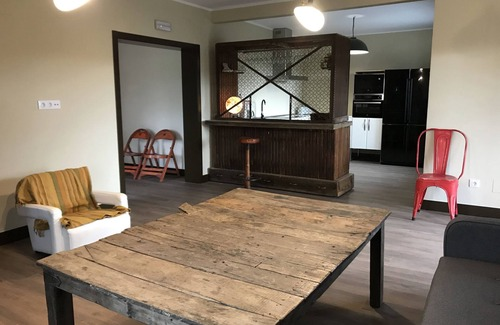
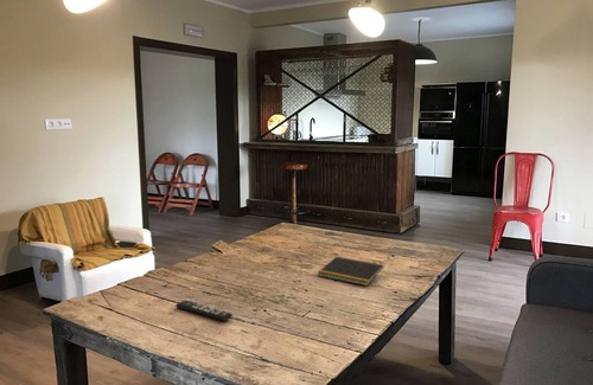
+ notepad (350, 270)
+ remote control (203, 309)
